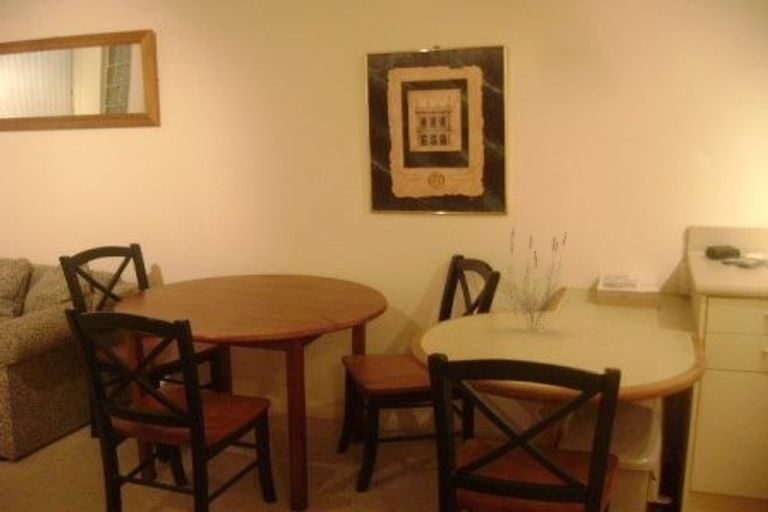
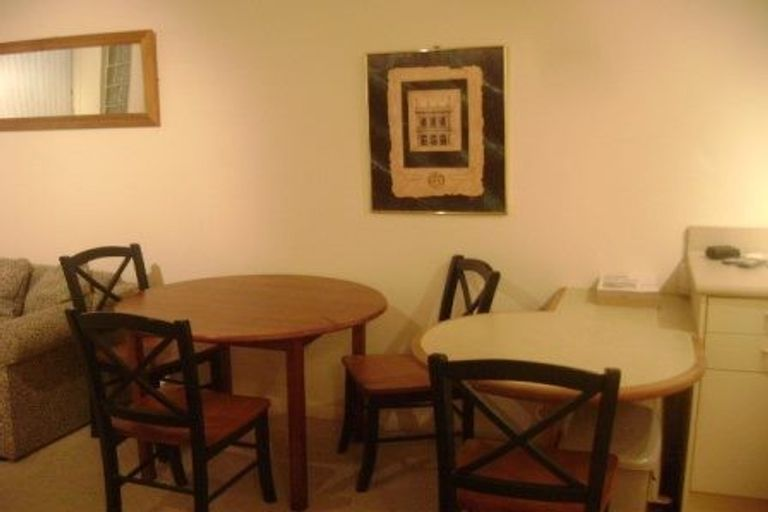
- plant (534, 282)
